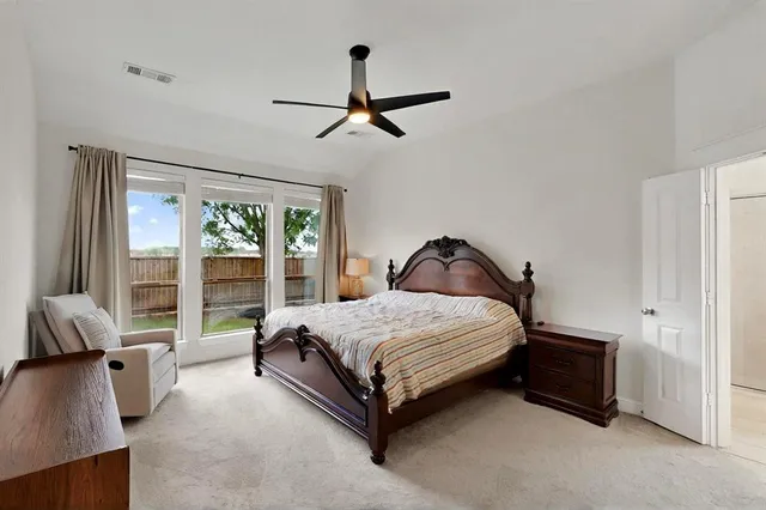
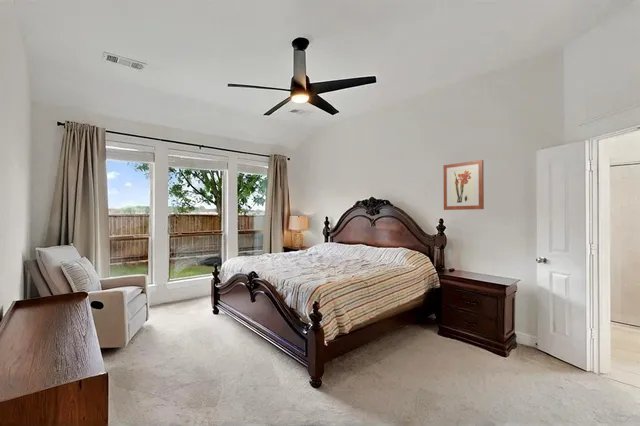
+ wall art (462, 186)
